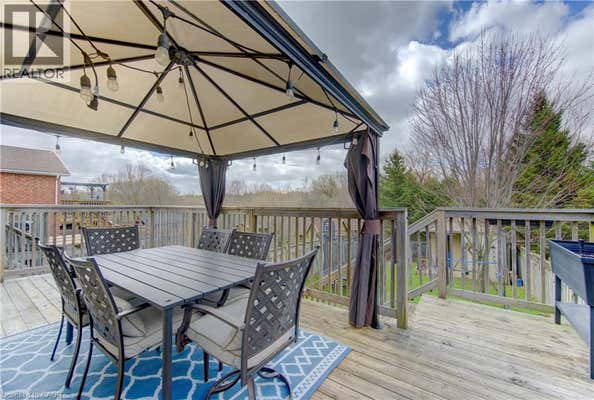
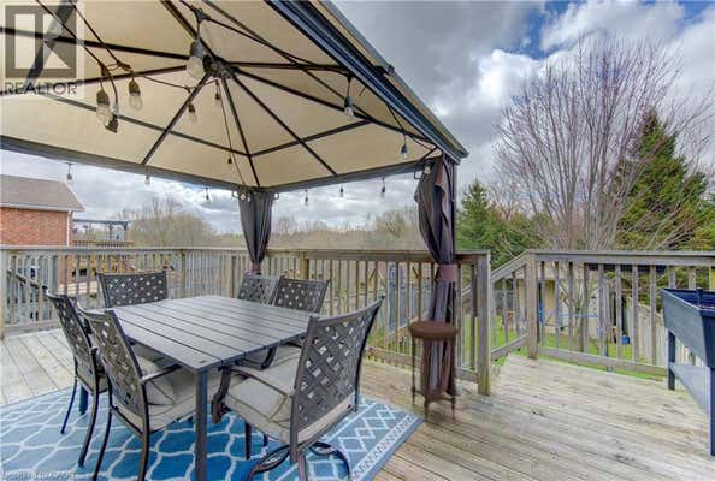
+ side table (427, 368)
